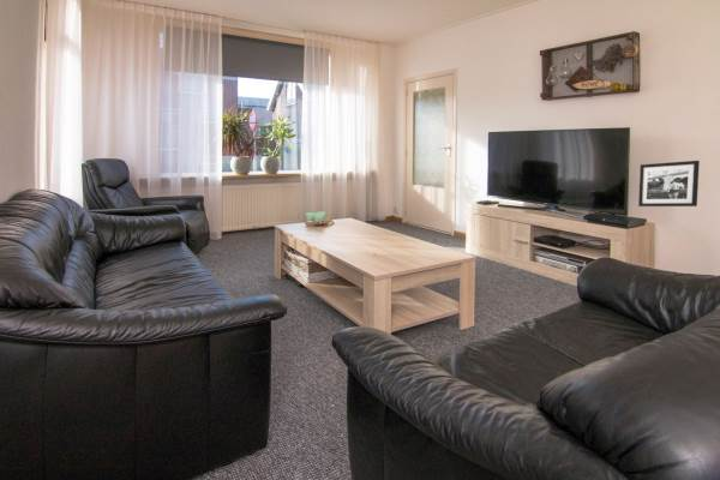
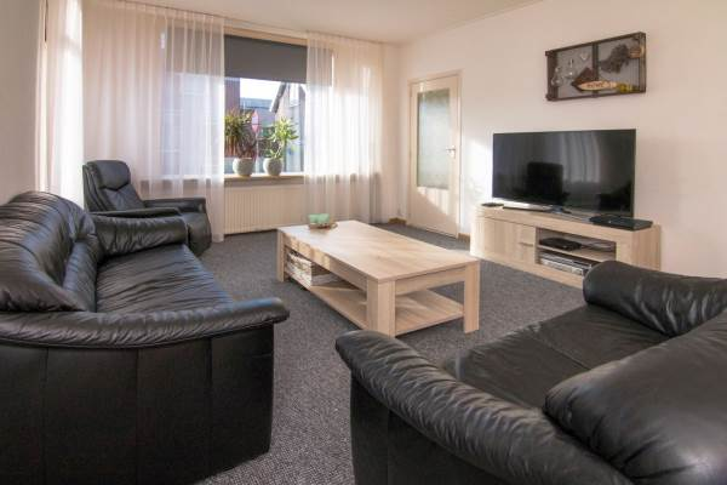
- picture frame (667, 184)
